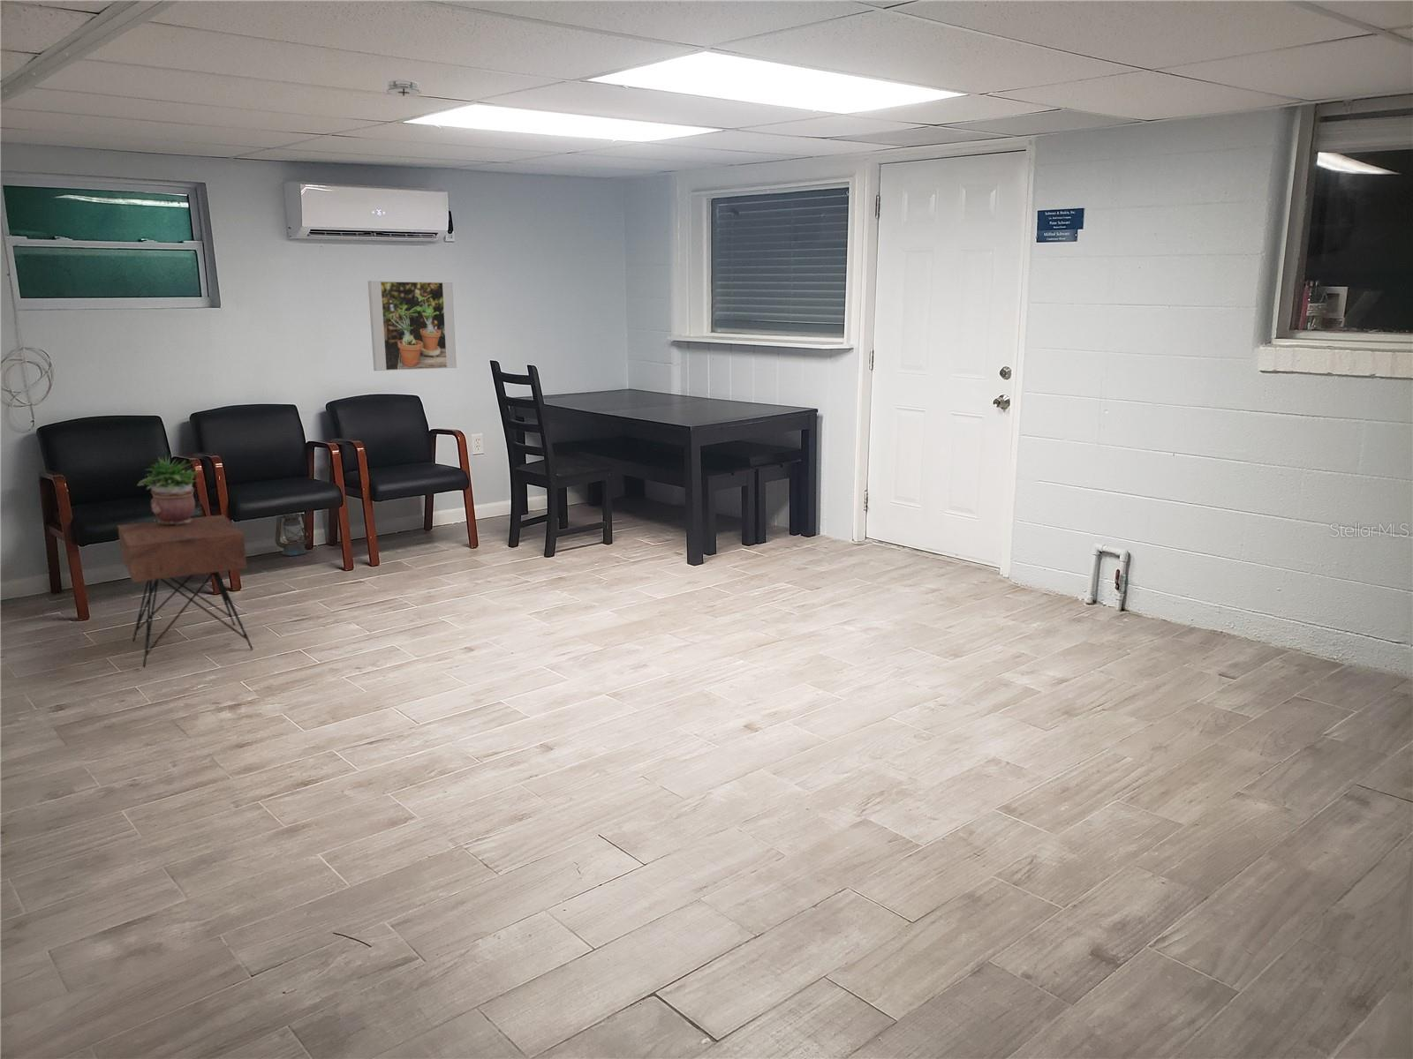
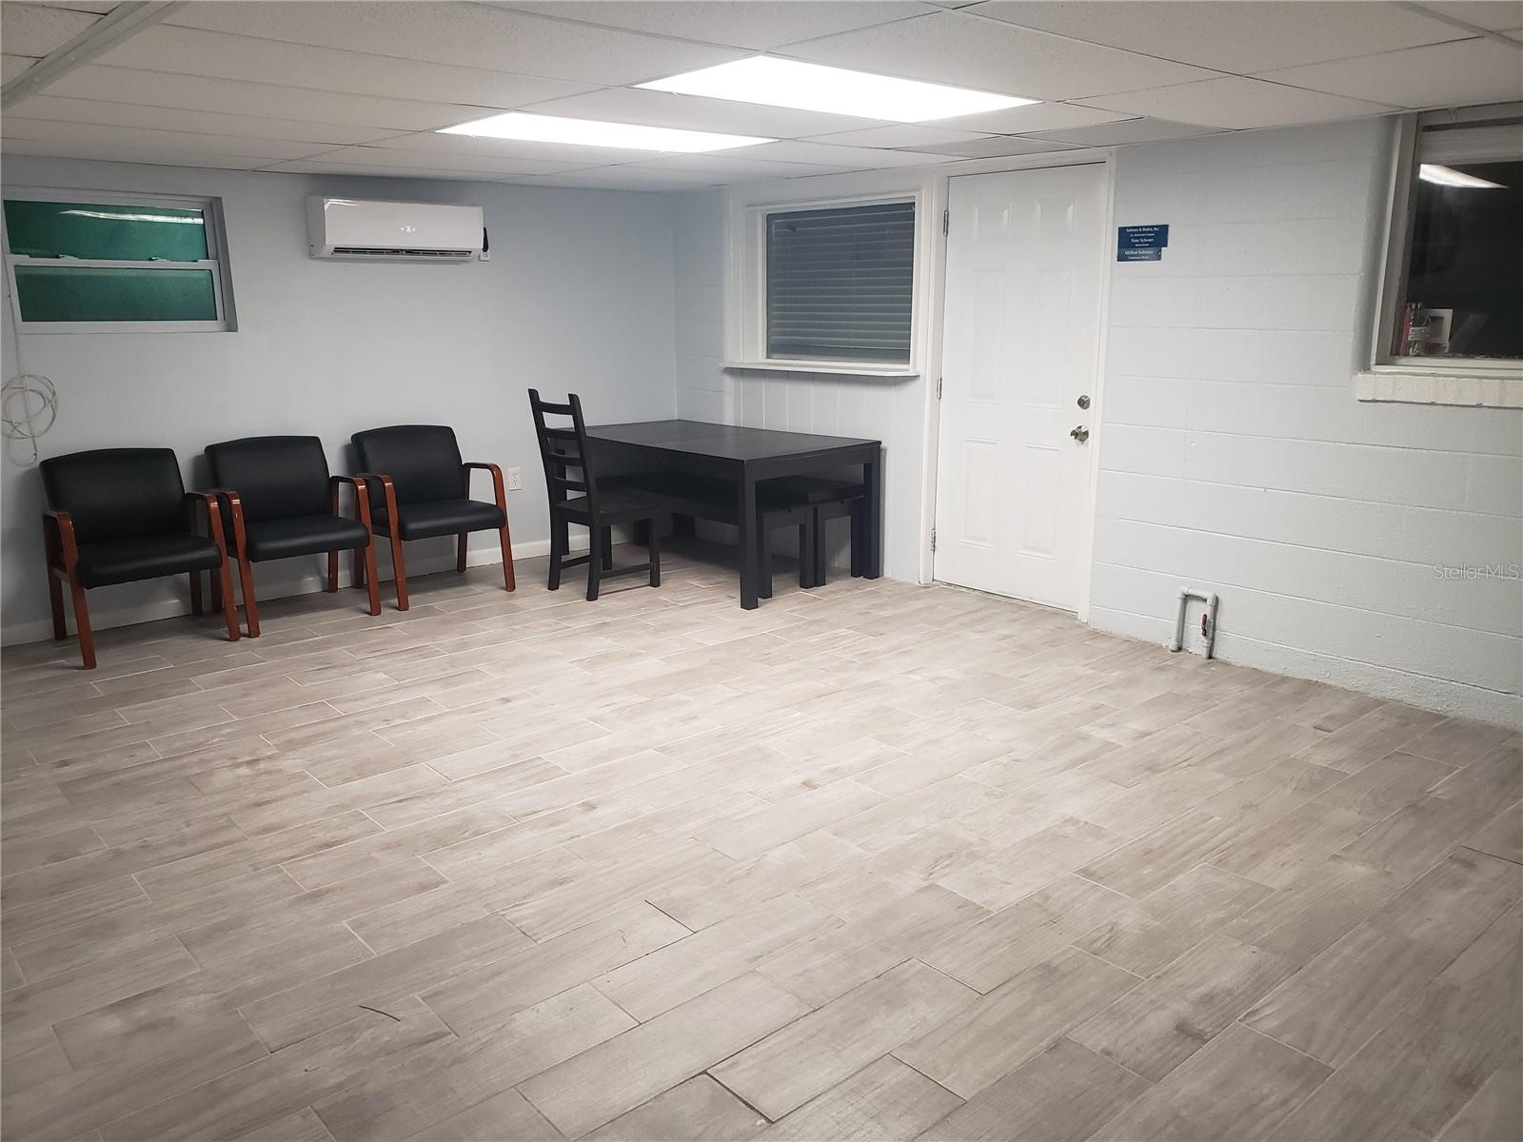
- smoke detector (402, 88)
- lantern (293, 526)
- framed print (413, 326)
- potted plant (174, 488)
- nightstand (184, 585)
